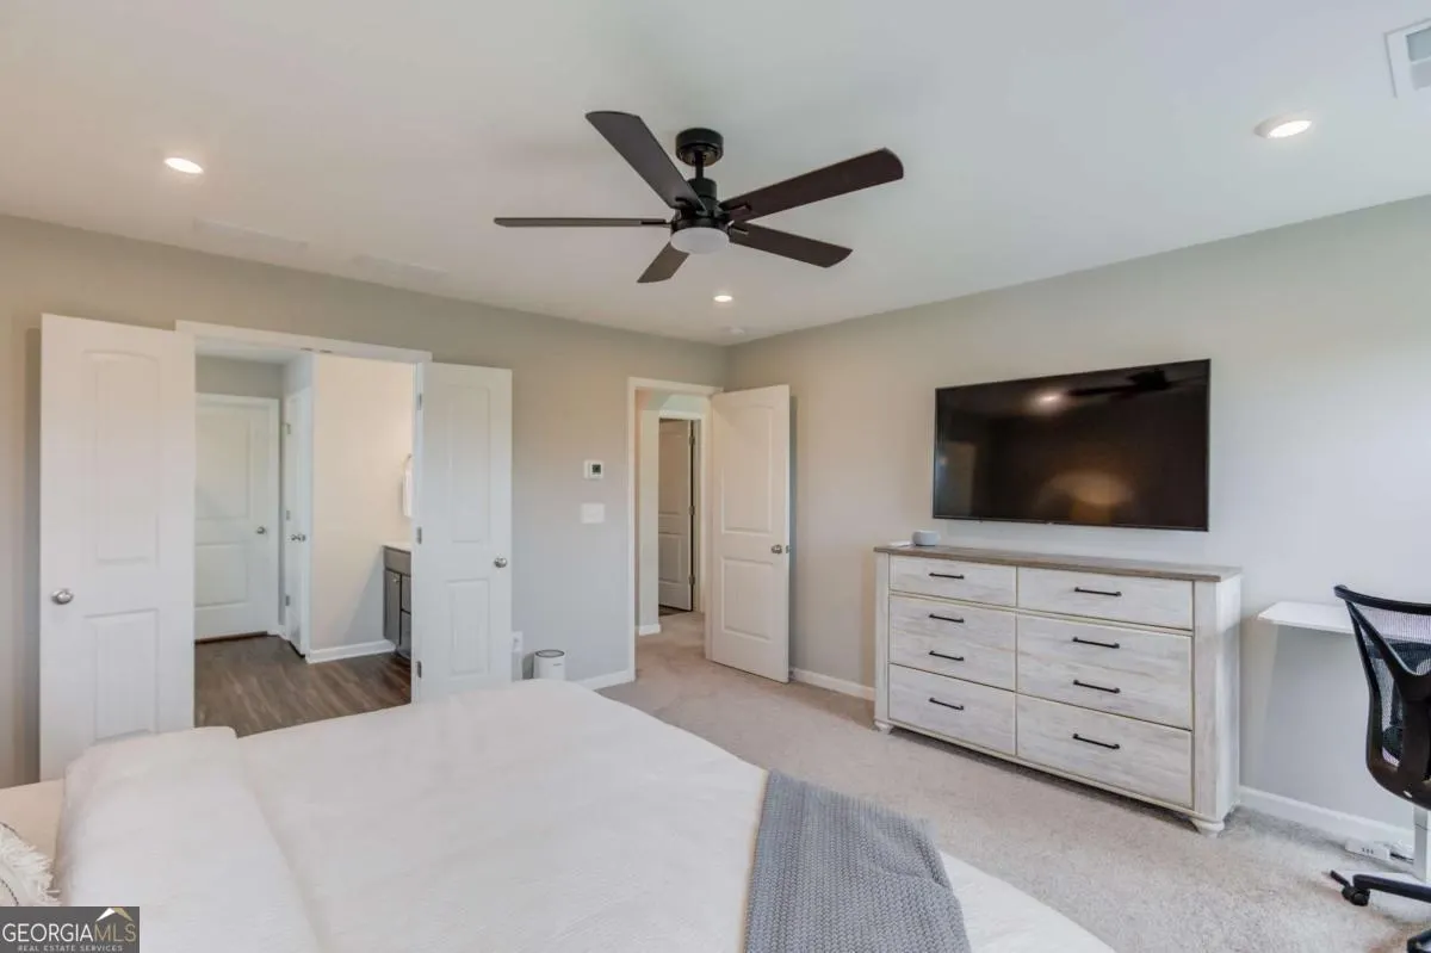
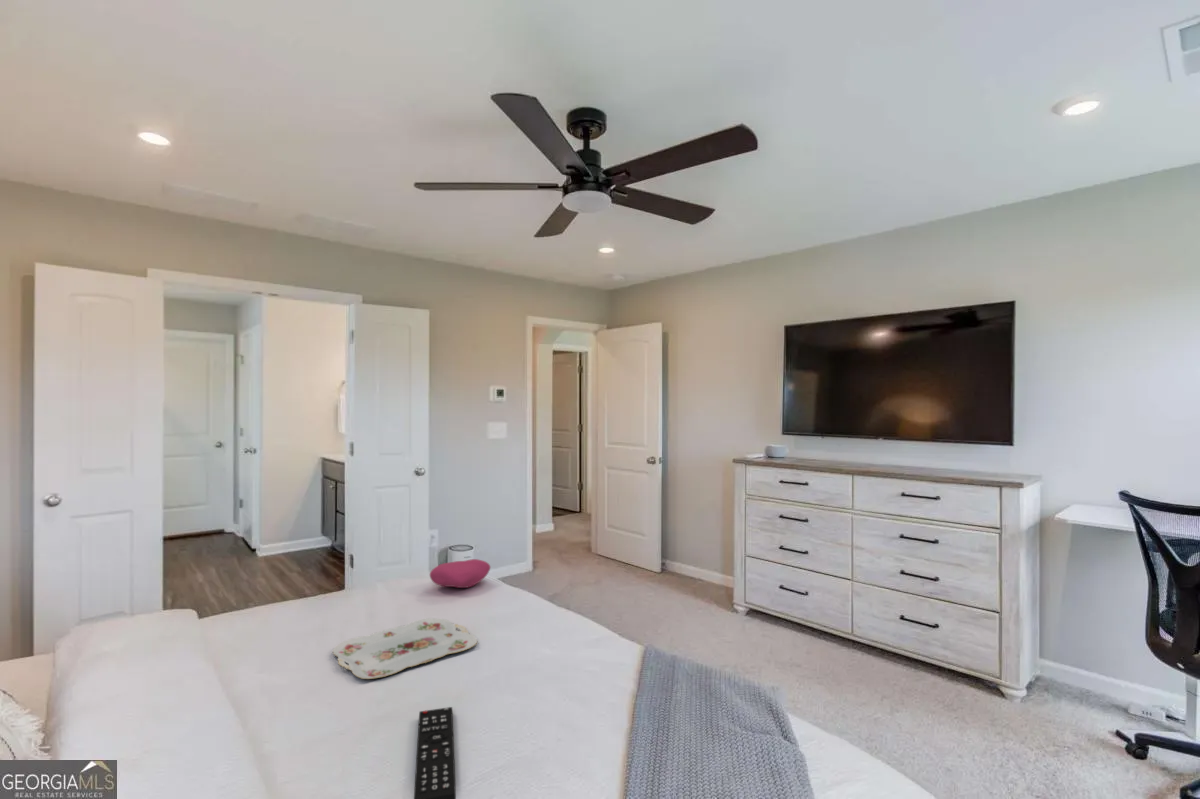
+ serving tray (406, 646)
+ cushion (461, 574)
+ remote control (435, 750)
